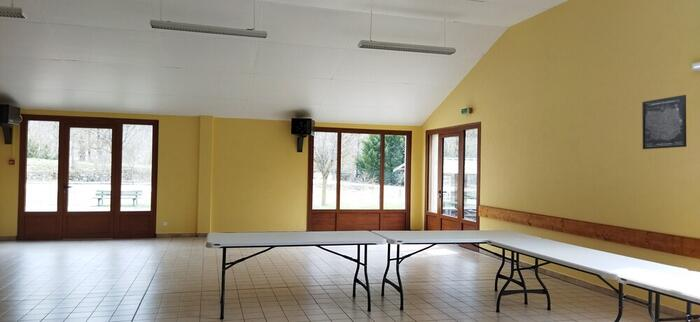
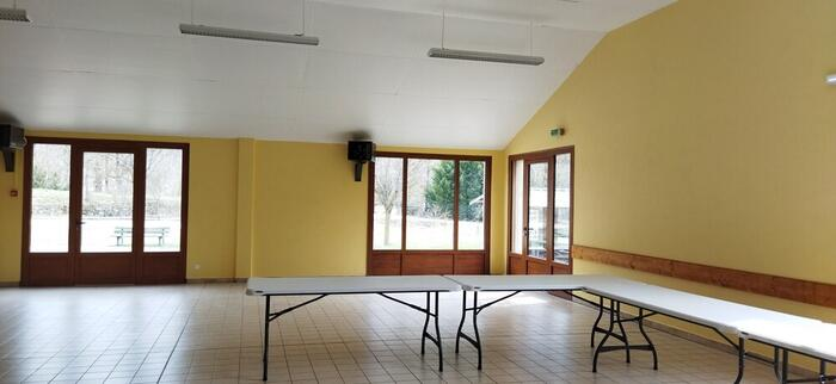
- wall art (663, 123)
